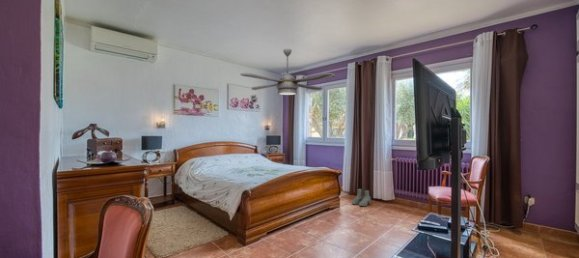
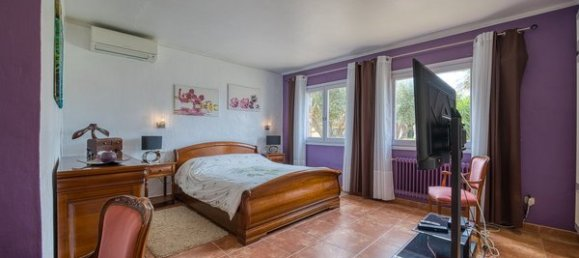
- ceiling fan (287, 72)
- boots (361, 197)
